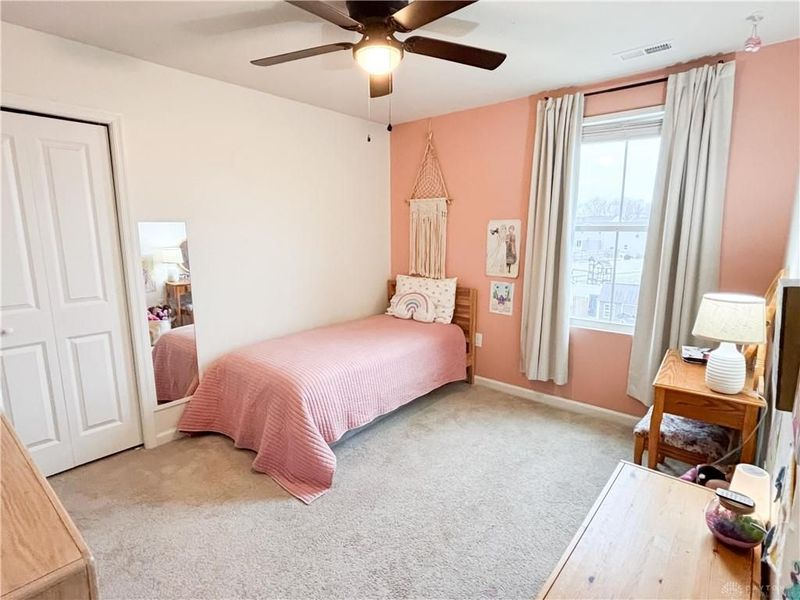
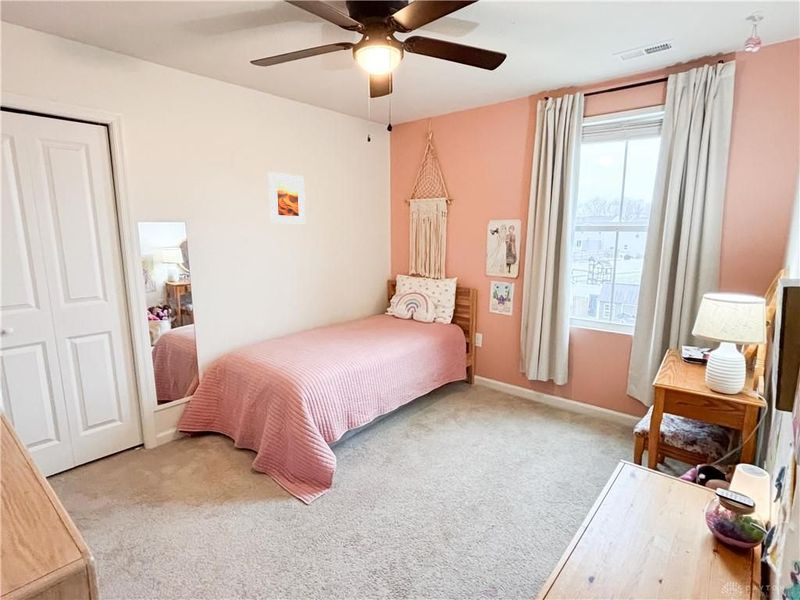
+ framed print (287, 198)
